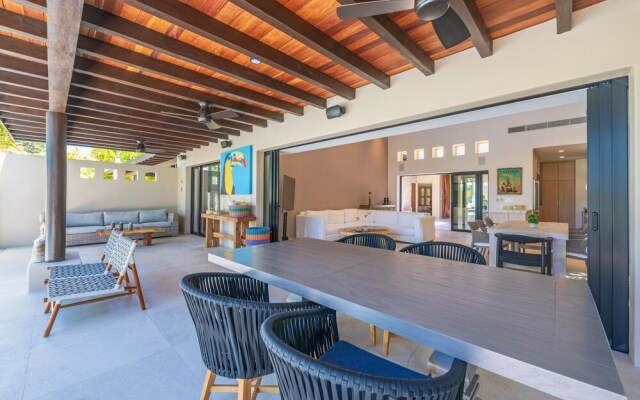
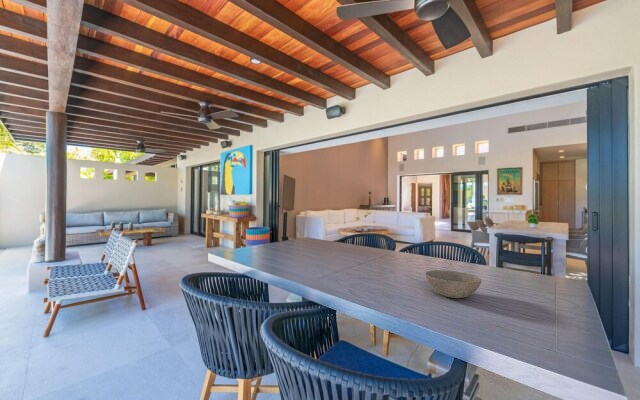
+ bowl (452, 284)
